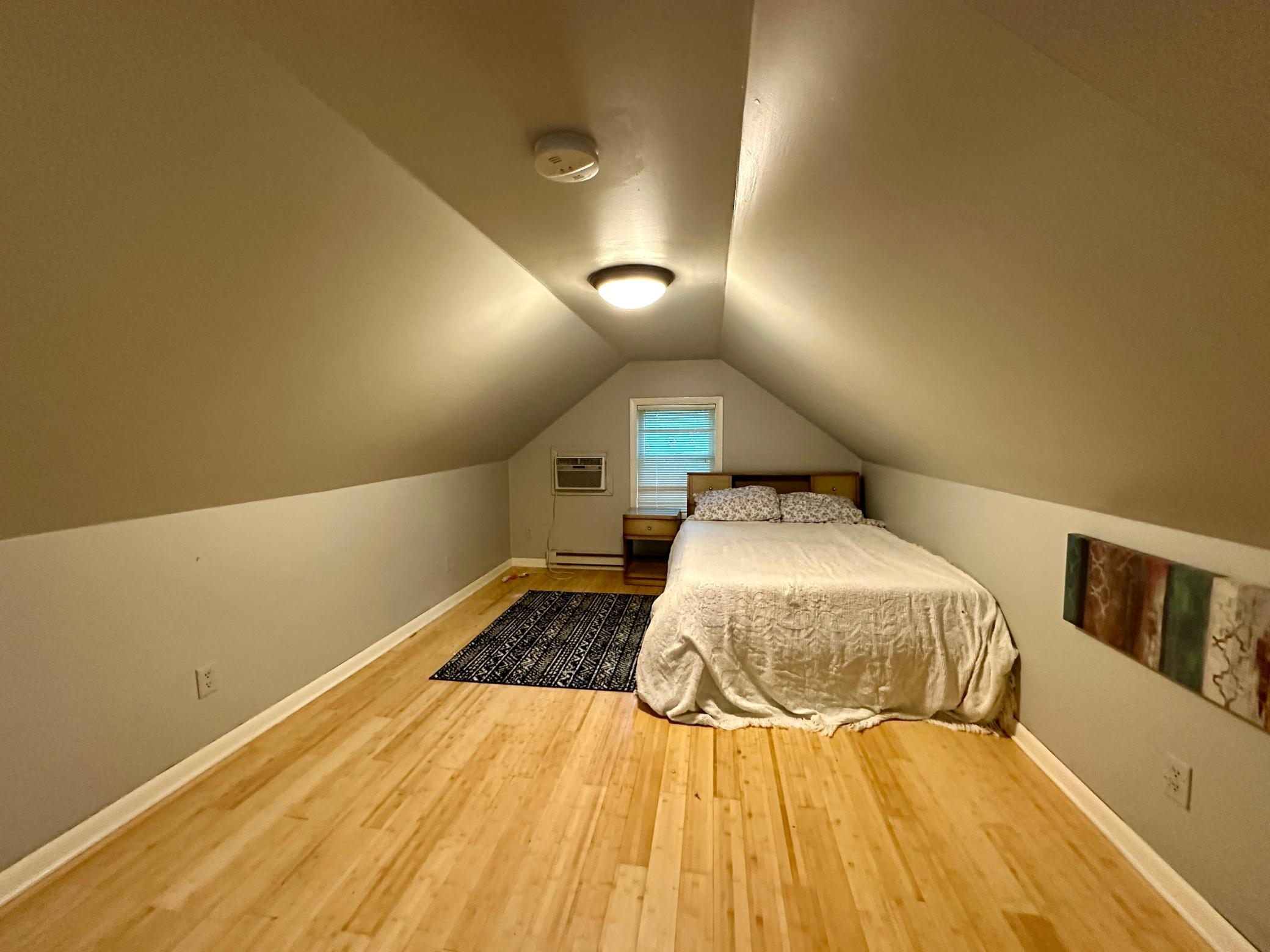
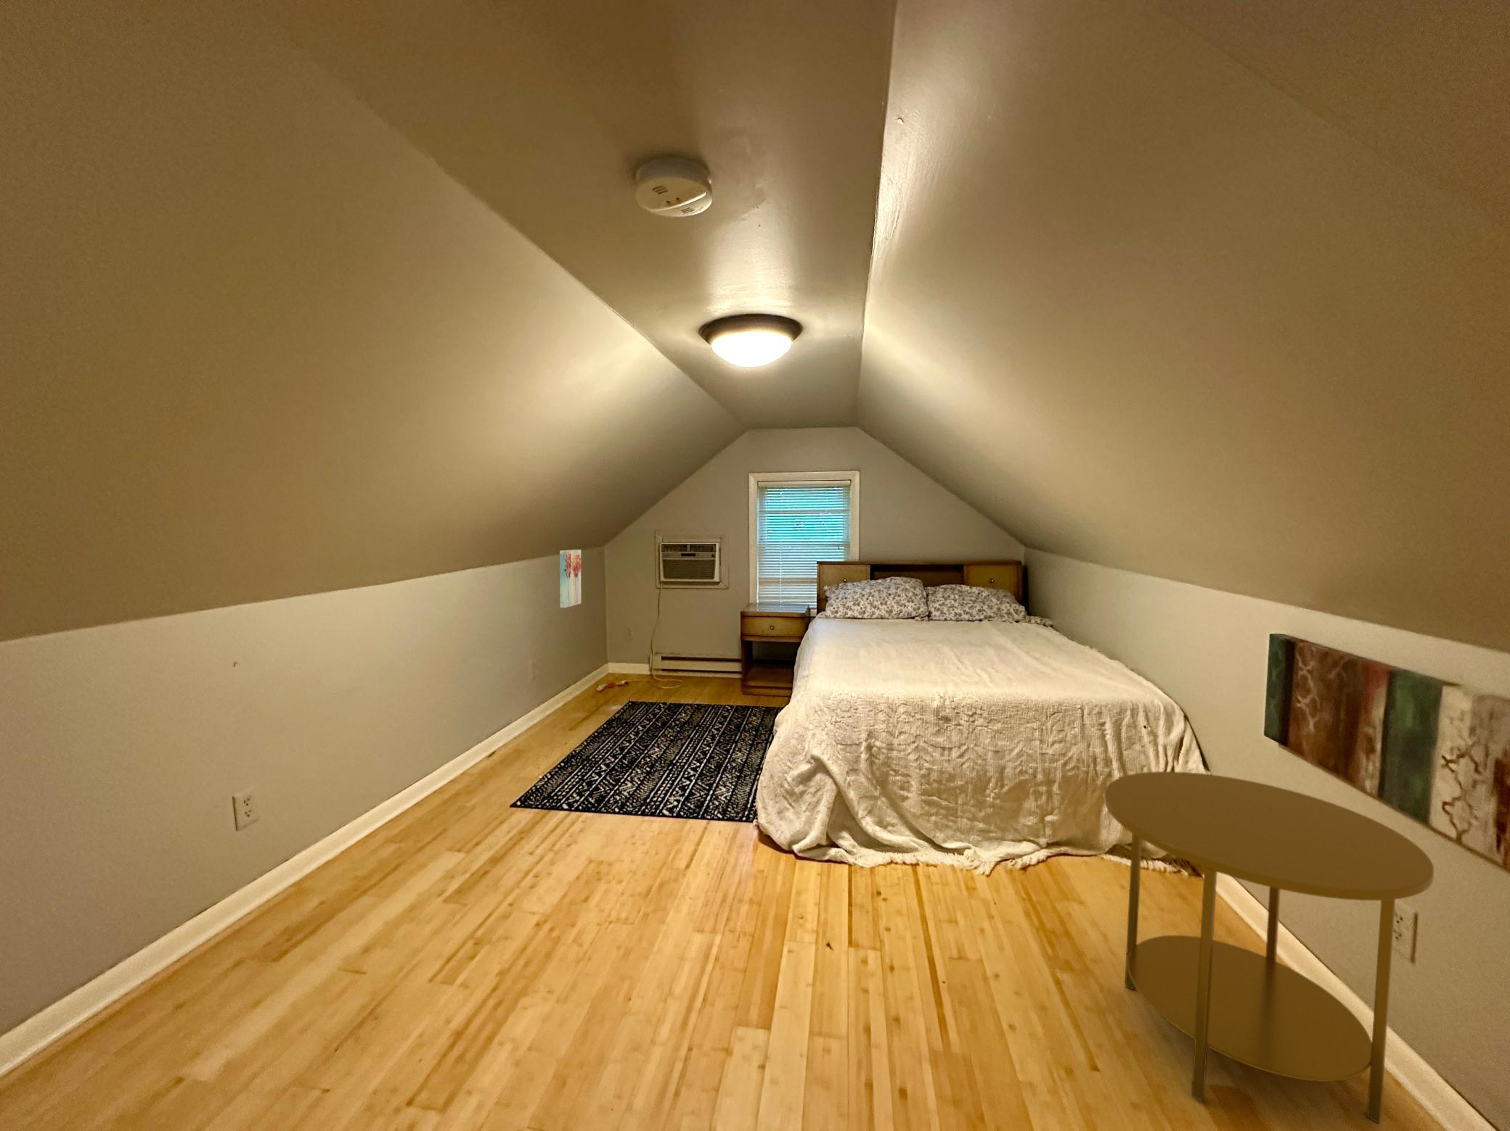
+ wall art (571, 577)
+ side table (1238, 946)
